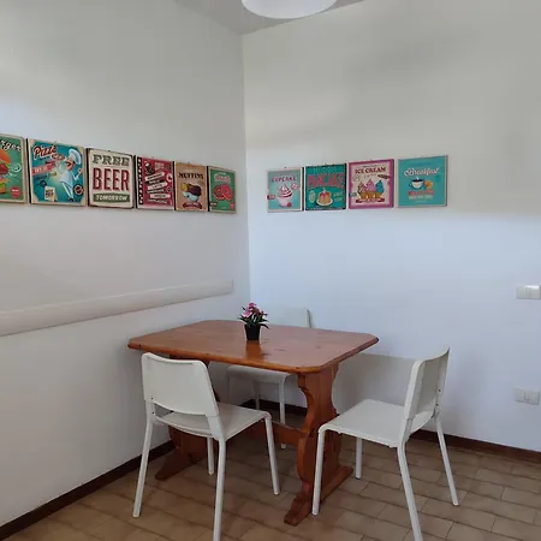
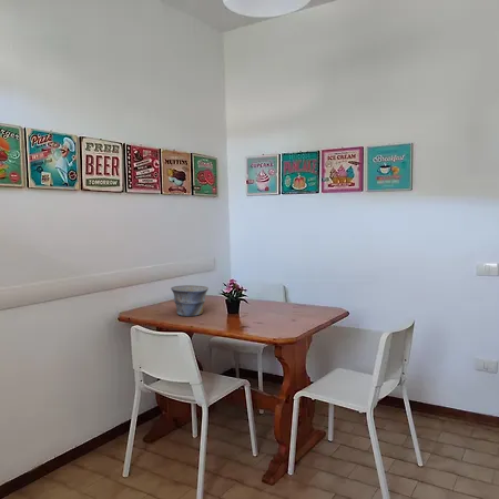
+ bowl (190, 301)
